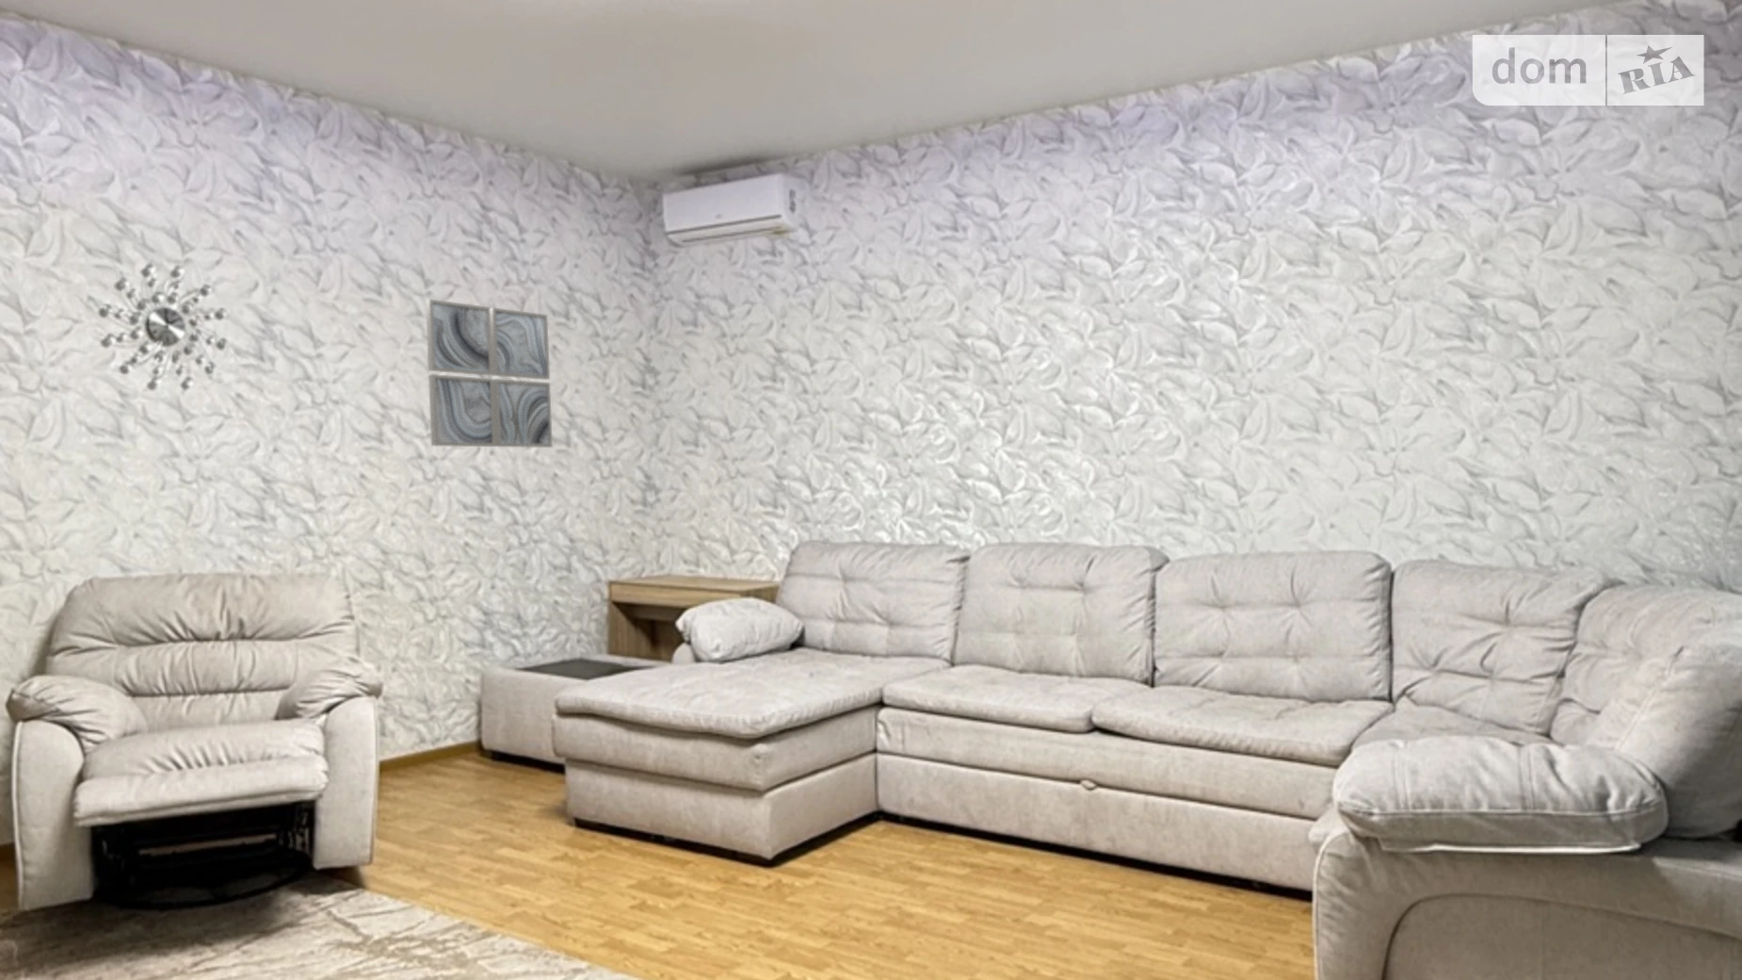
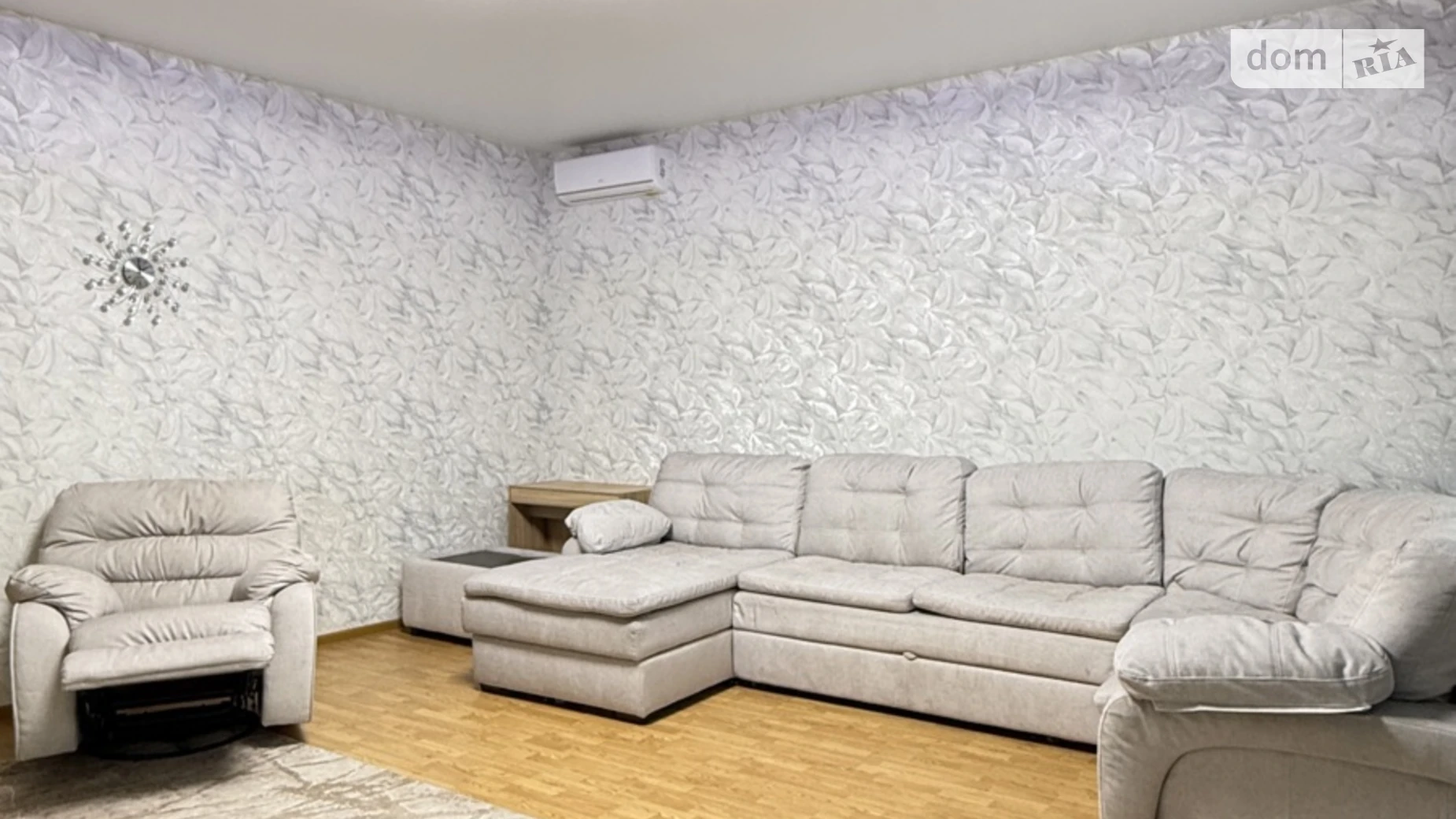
- wall art (492, 375)
